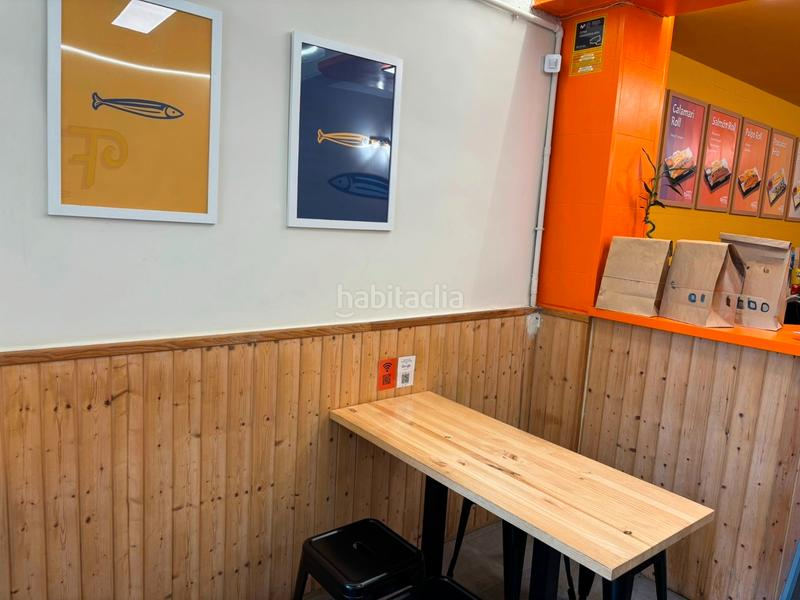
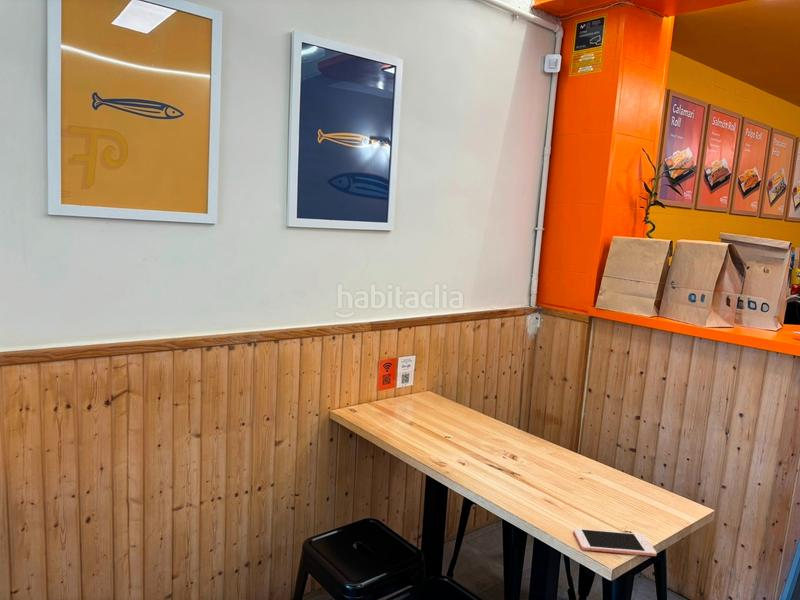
+ cell phone (613, 541)
